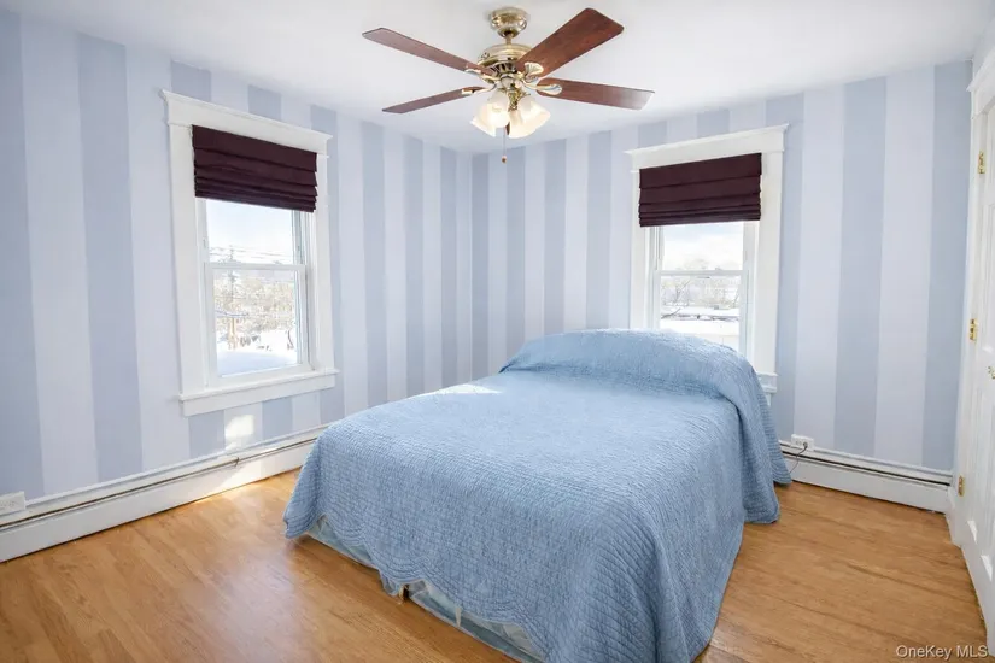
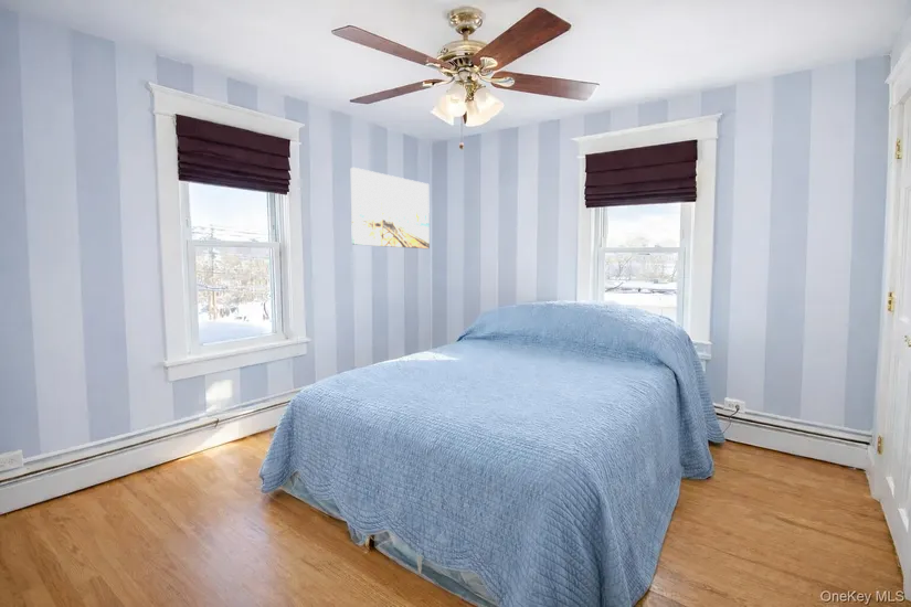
+ wall art (393, 211)
